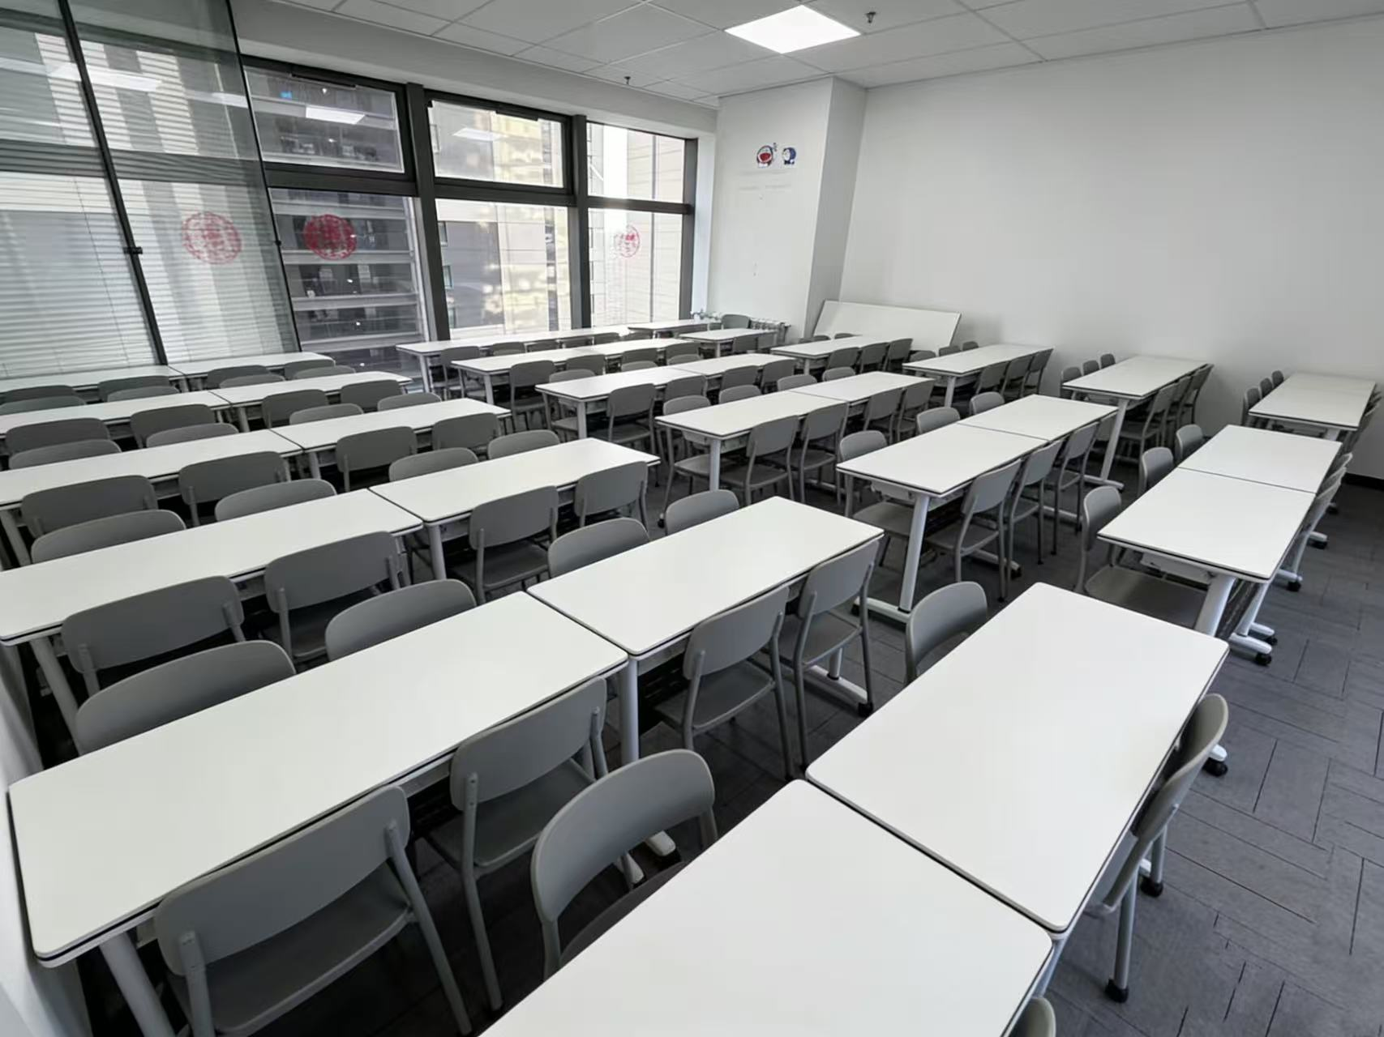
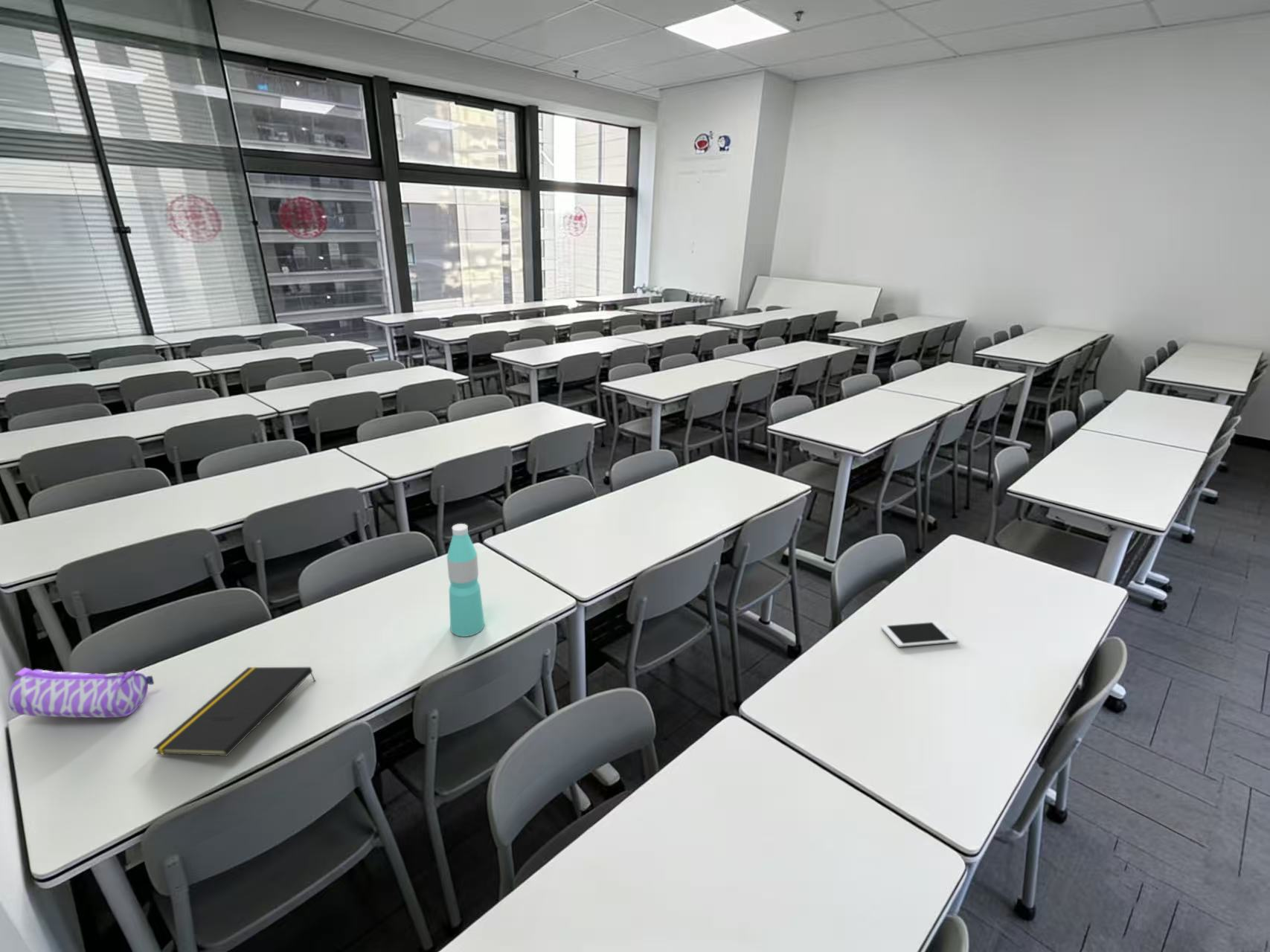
+ pencil case (80, 692)
+ cell phone (919, 634)
+ notepad (238, 707)
+ water bottle (464, 578)
